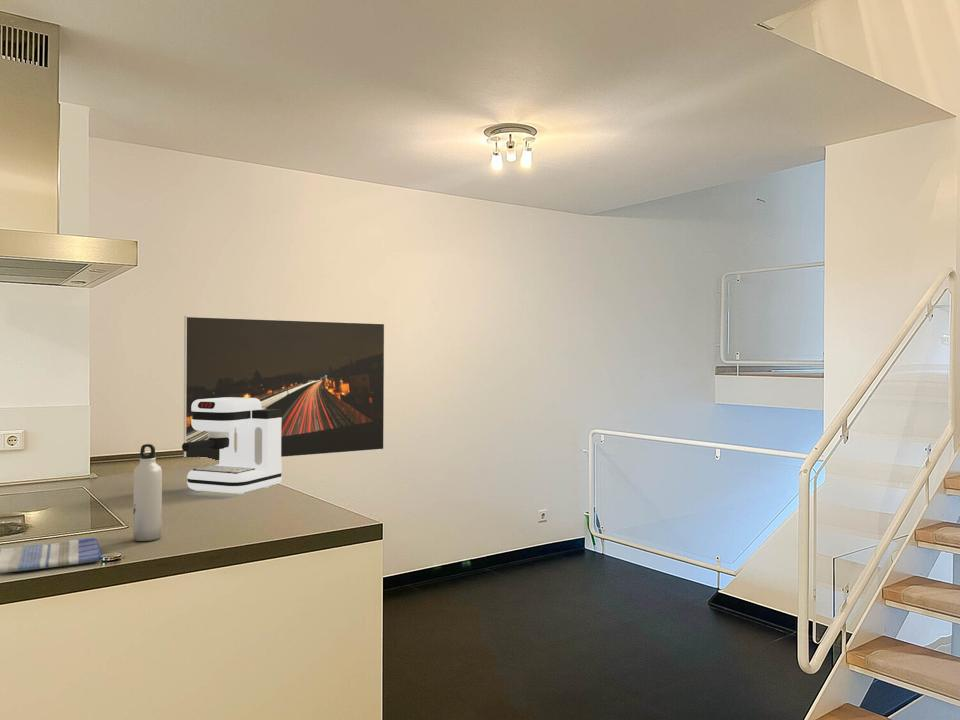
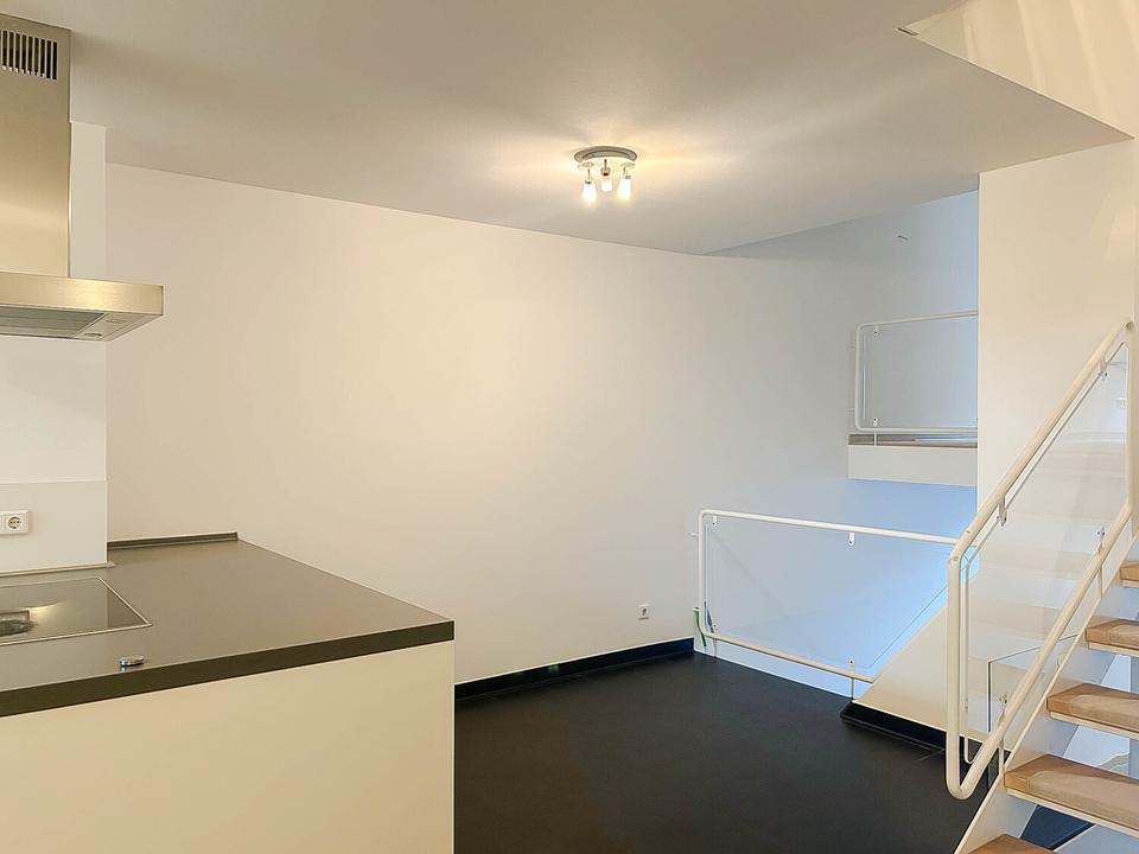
- coffee maker (232, 444)
- dish towel (44, 554)
- water bottle (147, 491)
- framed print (292, 388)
